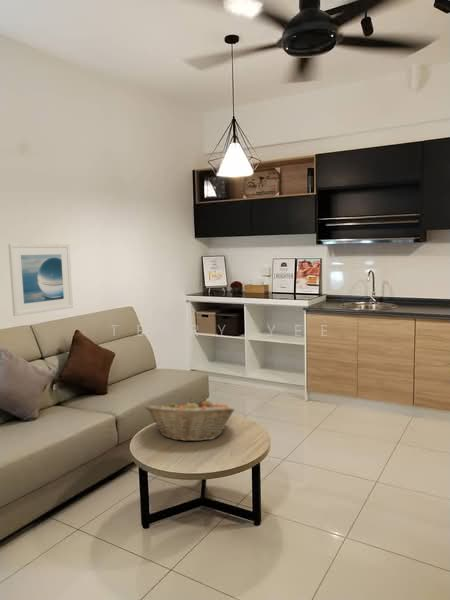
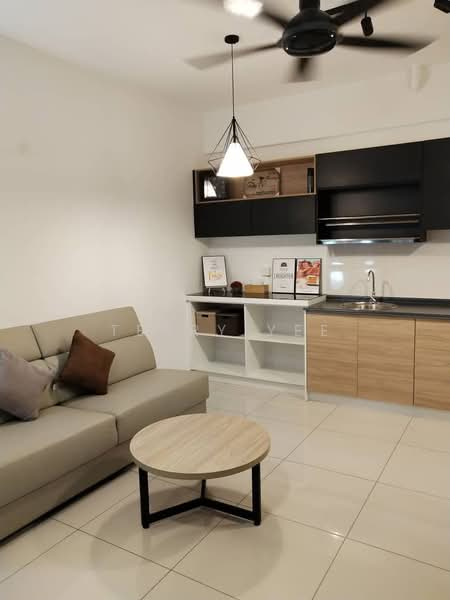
- fruit basket (189, 415)
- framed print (42, 278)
